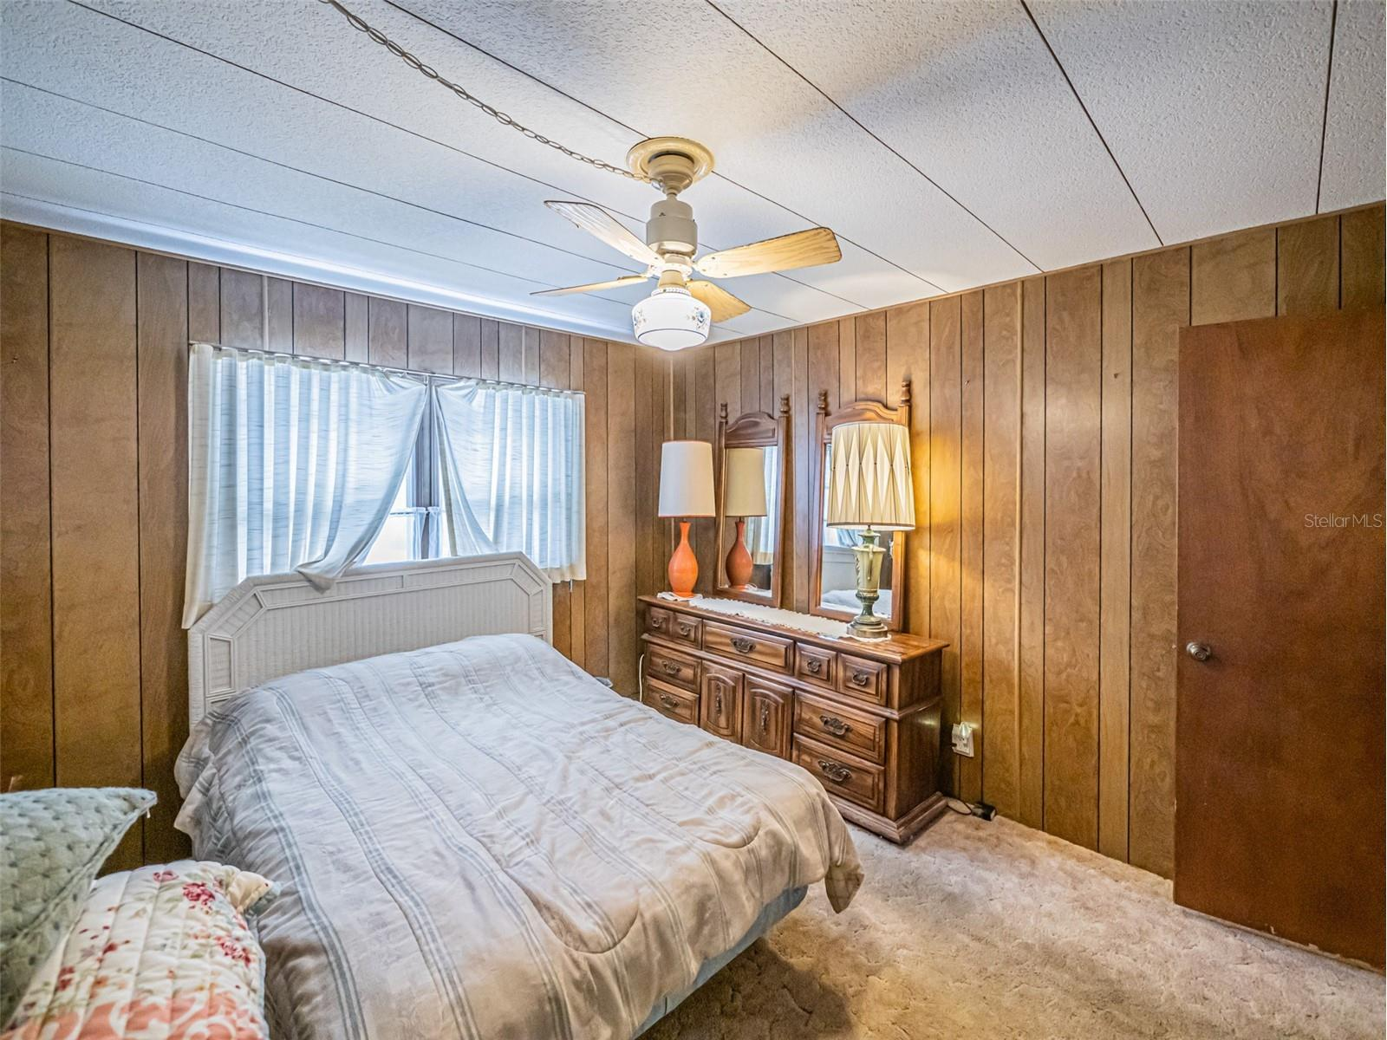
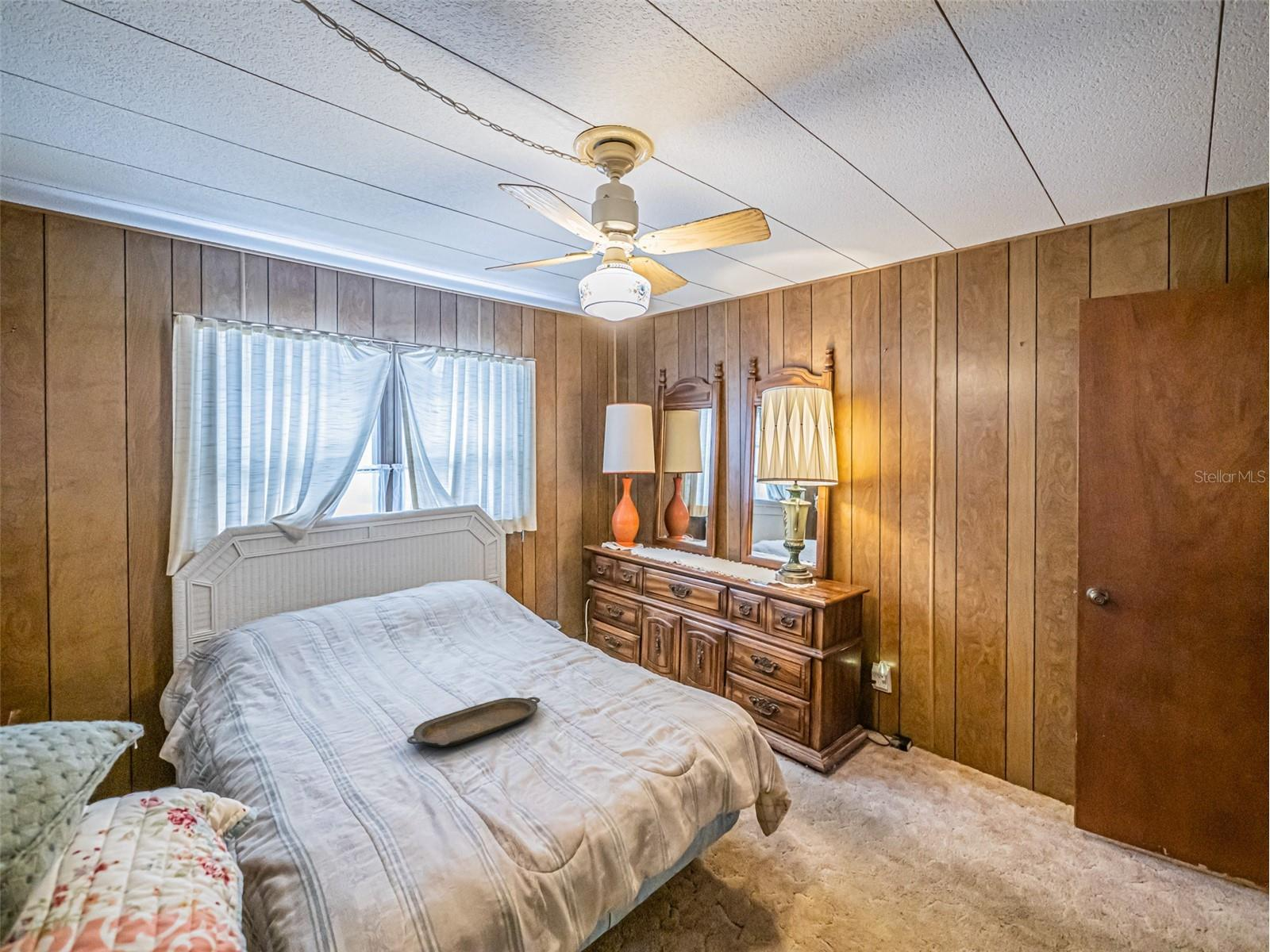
+ serving tray (479, 721)
